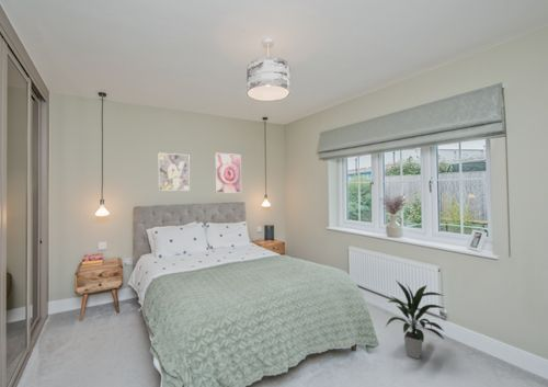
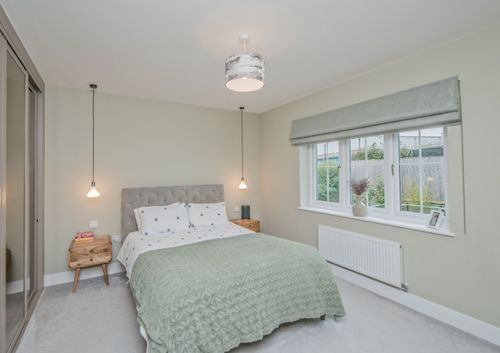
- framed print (228, 173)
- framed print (173, 172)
- indoor plant (414, 318)
